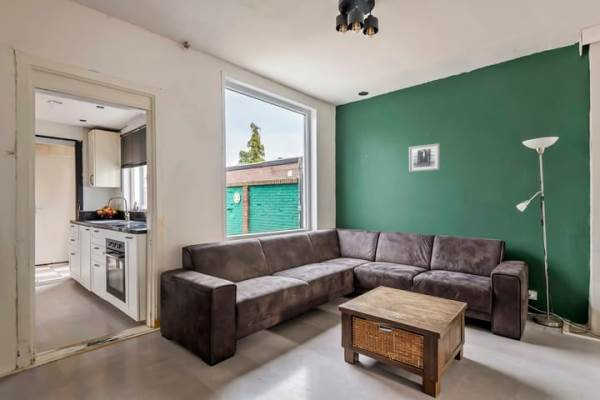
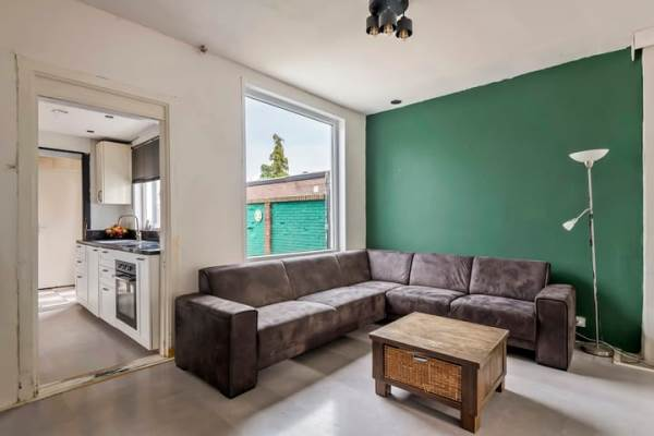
- wall art (423, 158)
